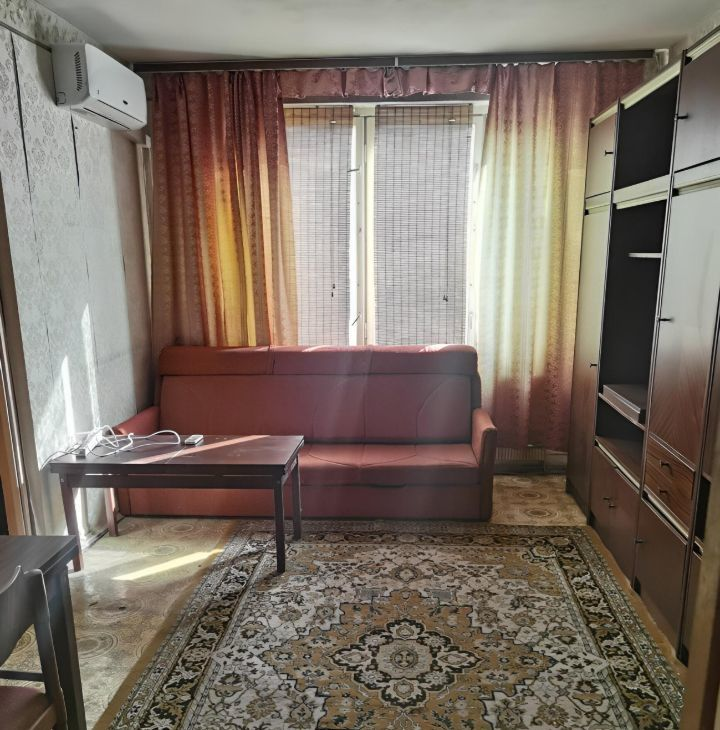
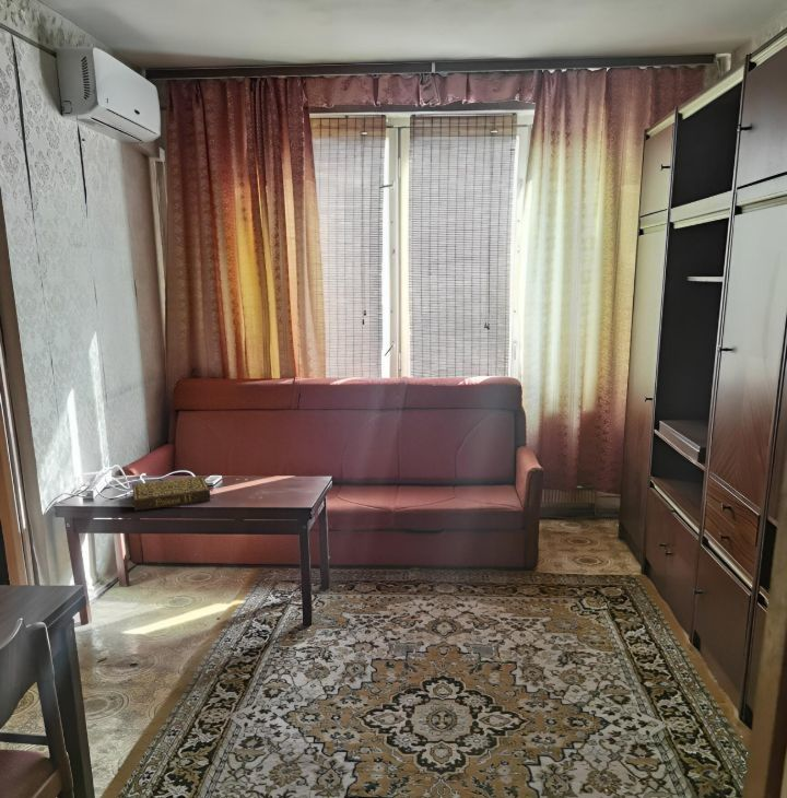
+ book (173, 491)
